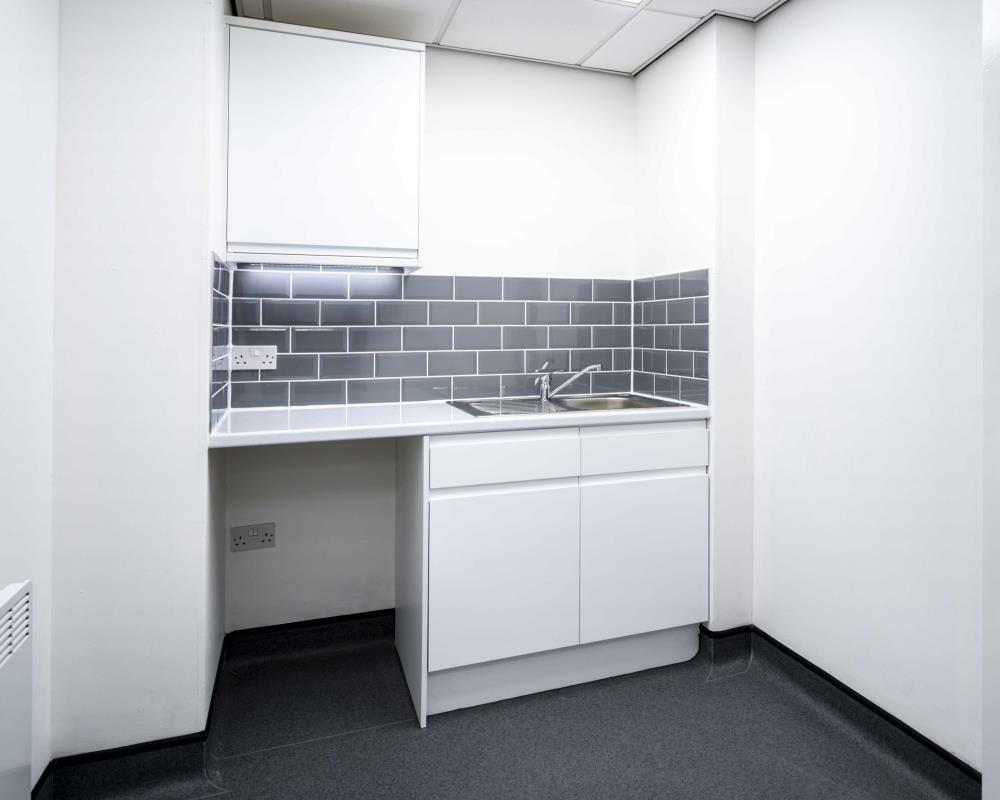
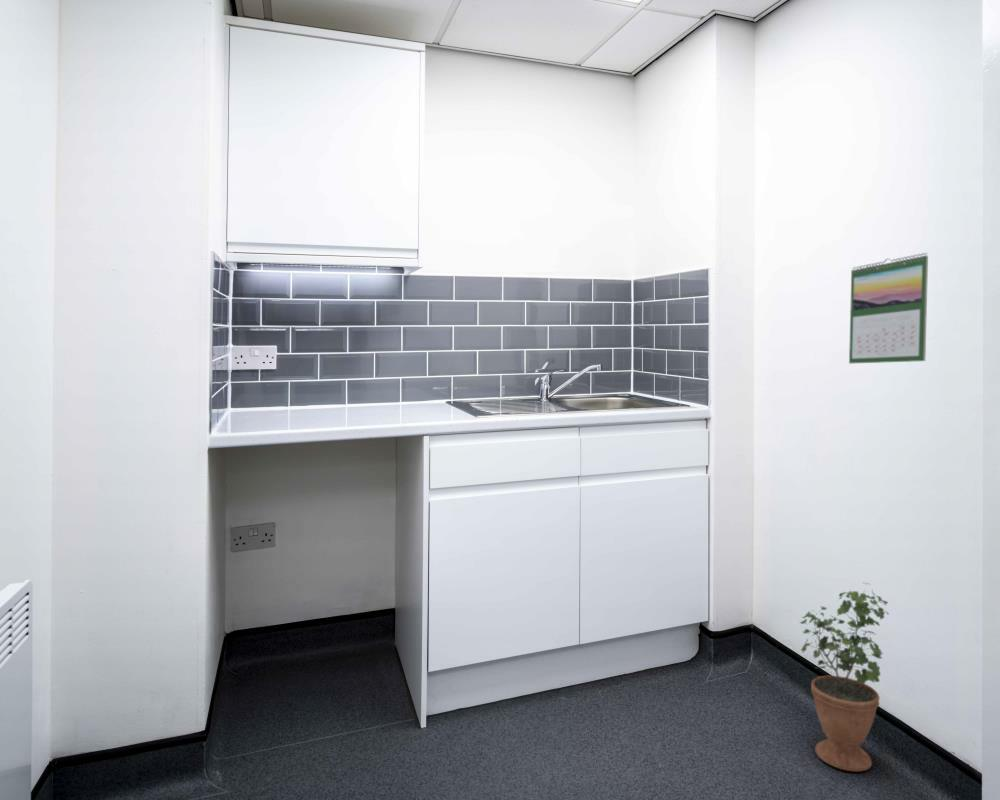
+ potted plant (845, 667)
+ calendar (886, 310)
